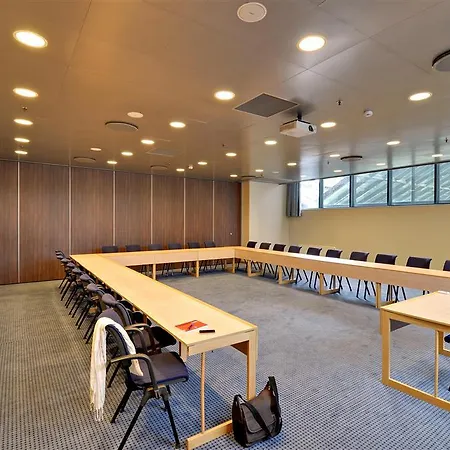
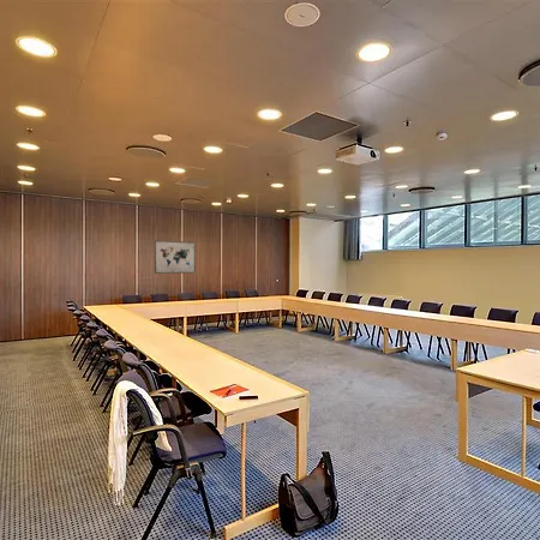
+ wall art (175, 257)
